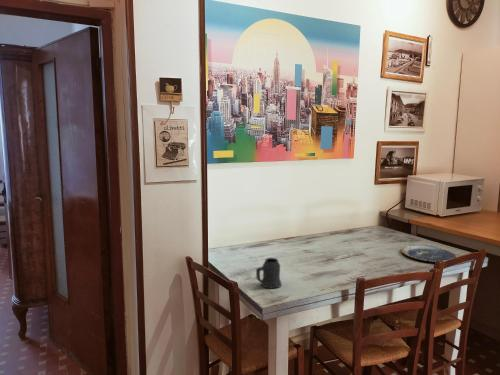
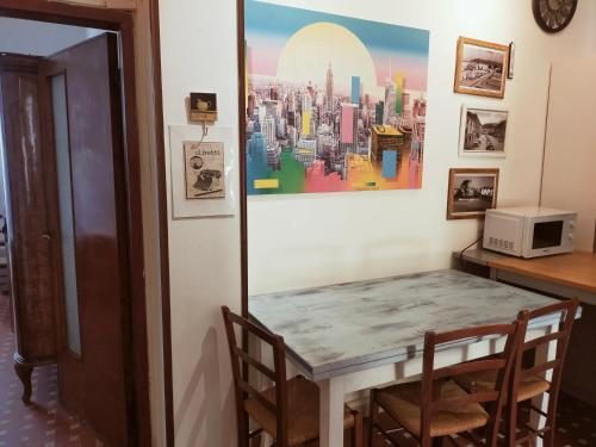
- mug (268, 272)
- plate (428, 254)
